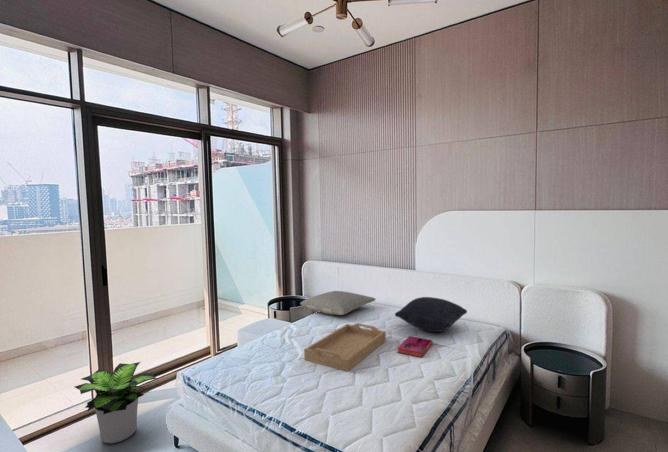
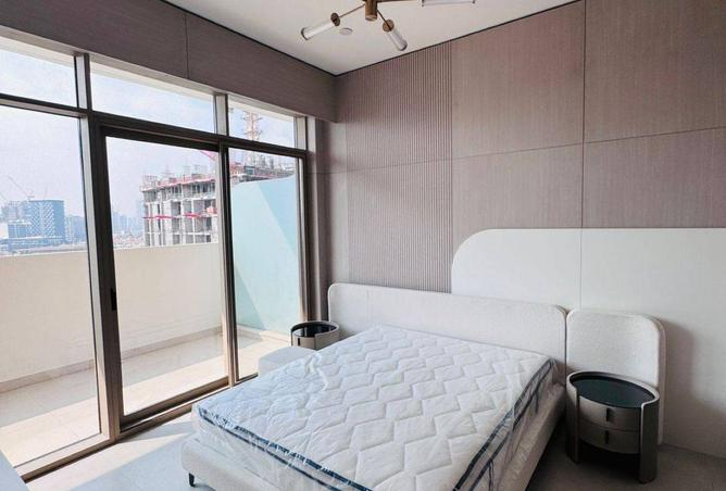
- potted plant (119, 403)
- hardback book (415, 346)
- pillow (338, 301)
- serving tray (347, 343)
- pillow (431, 313)
